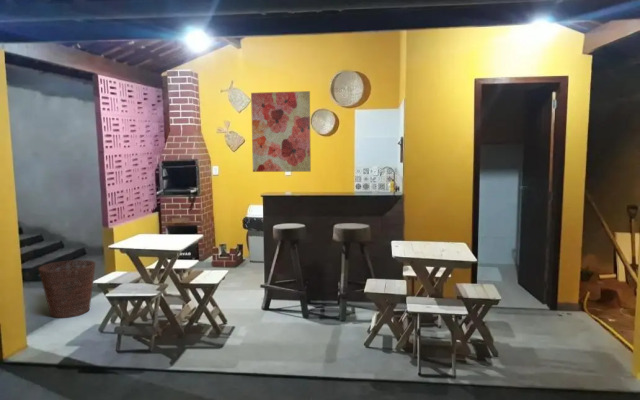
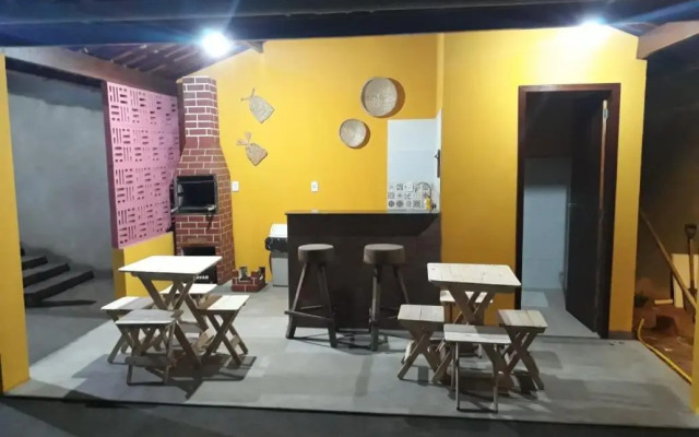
- wall art (280, 132)
- basket (69, 288)
